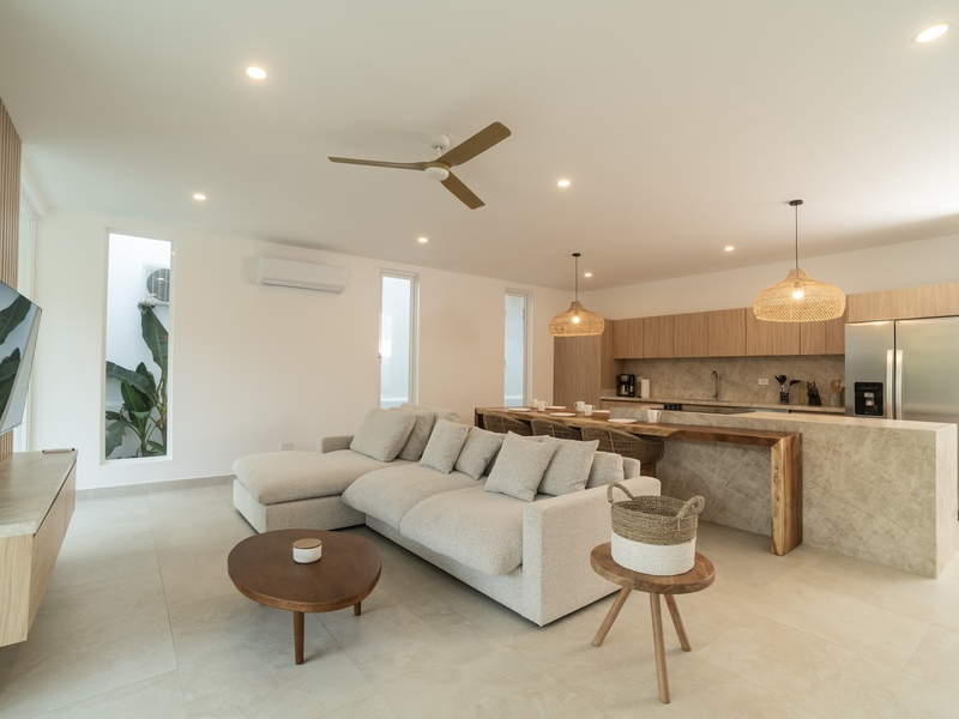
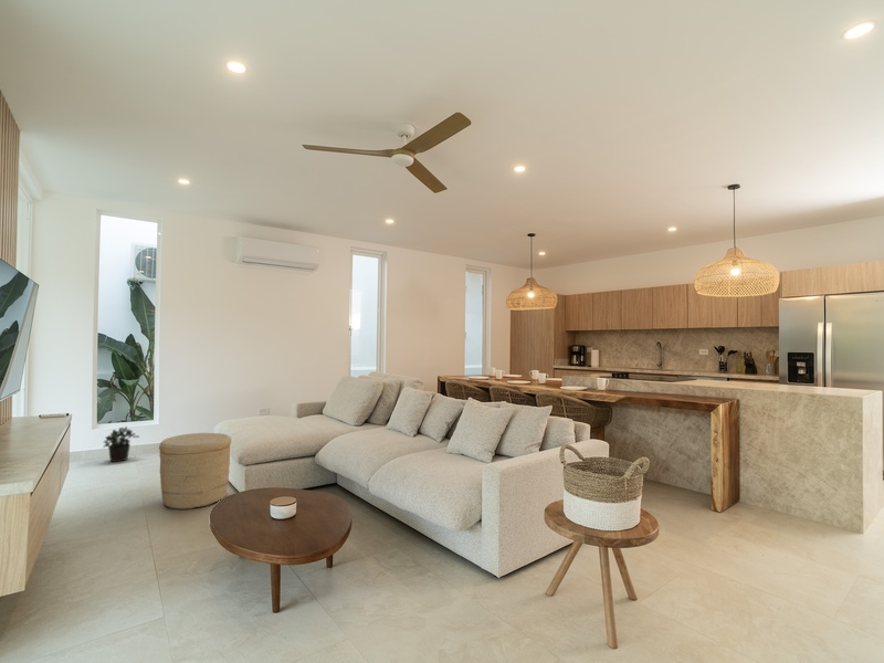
+ potted plant (120, 443)
+ basket (196, 469)
